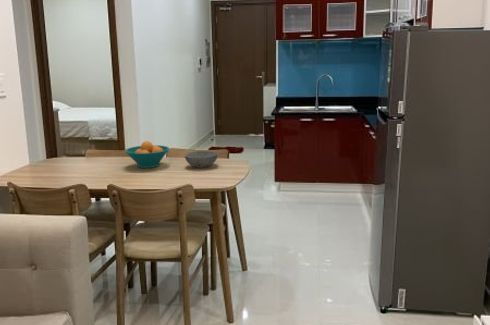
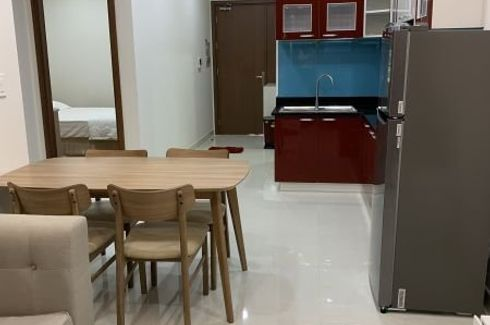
- bowl (201, 160)
- fruit bowl (147, 153)
